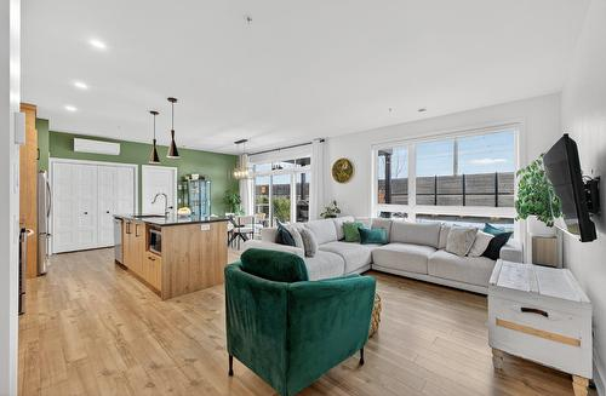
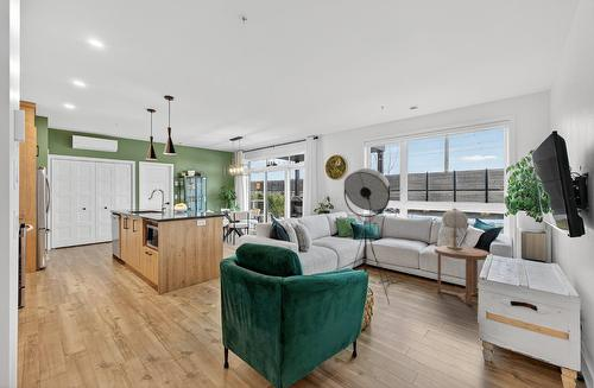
+ side table (466, 273)
+ table lamp (454, 228)
+ floor lamp (369, 229)
